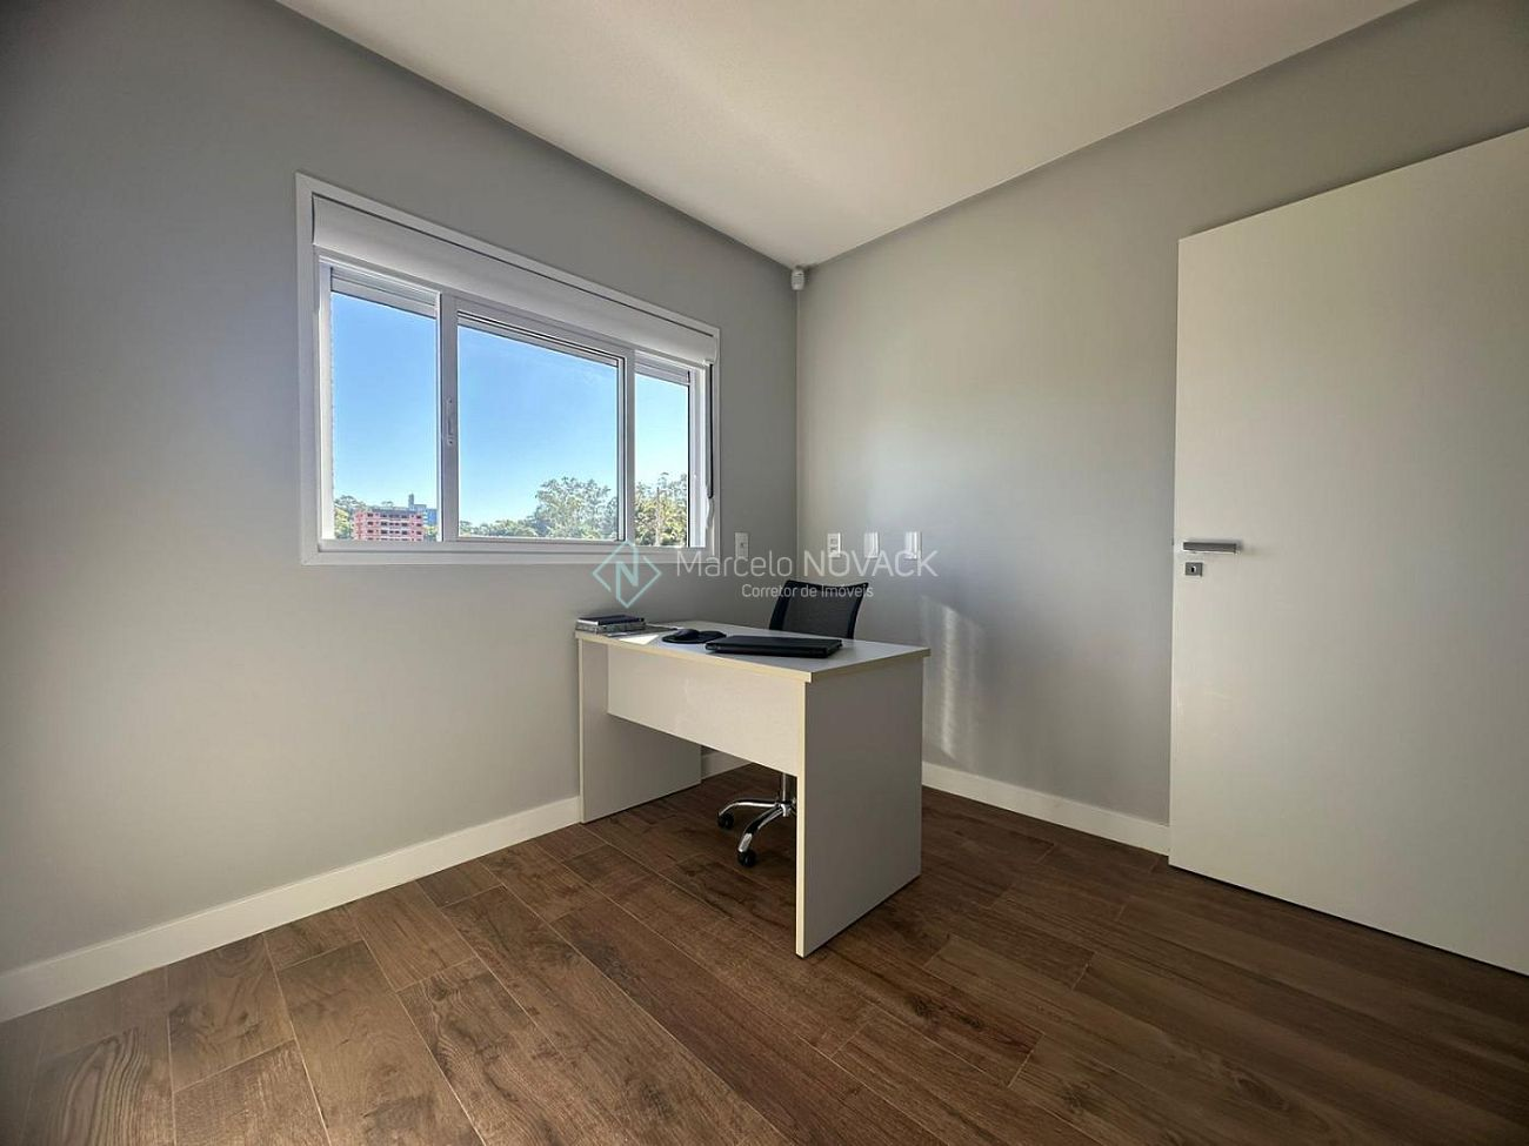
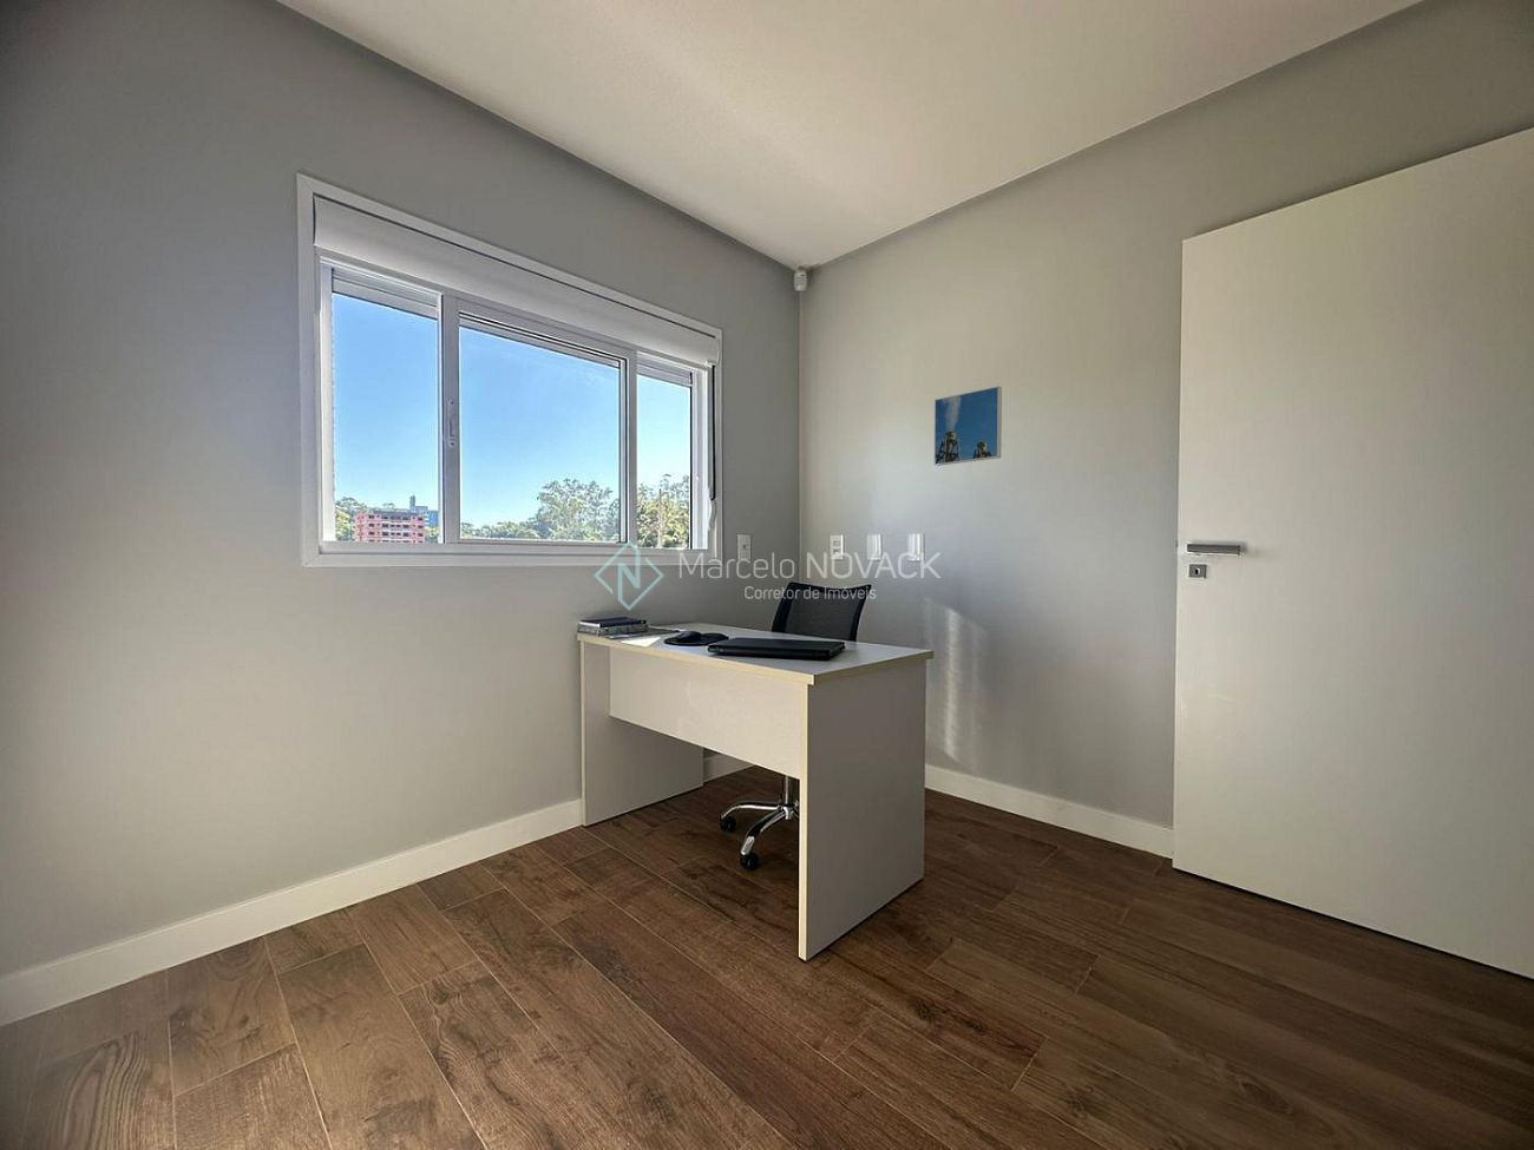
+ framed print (966, 426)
